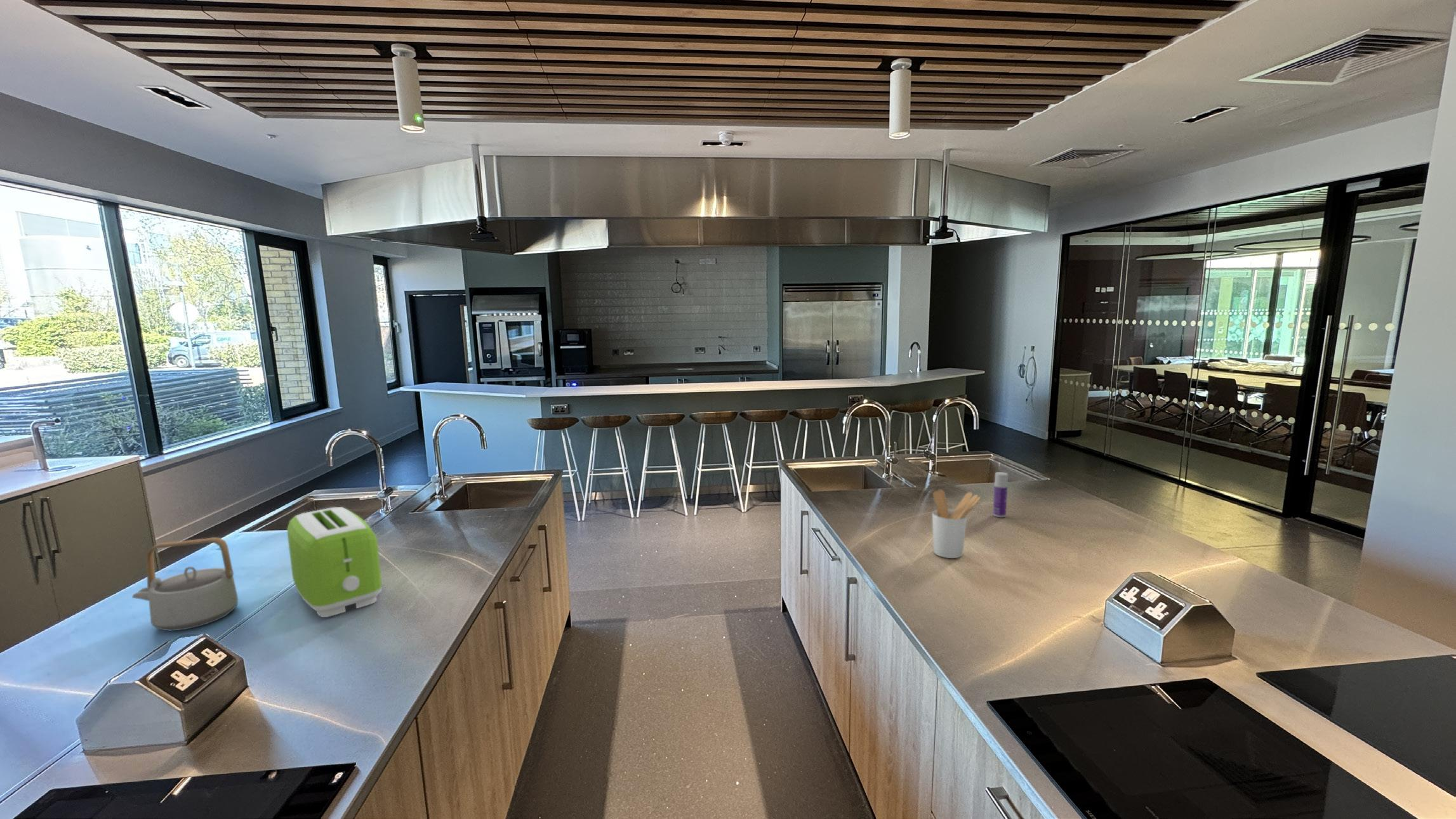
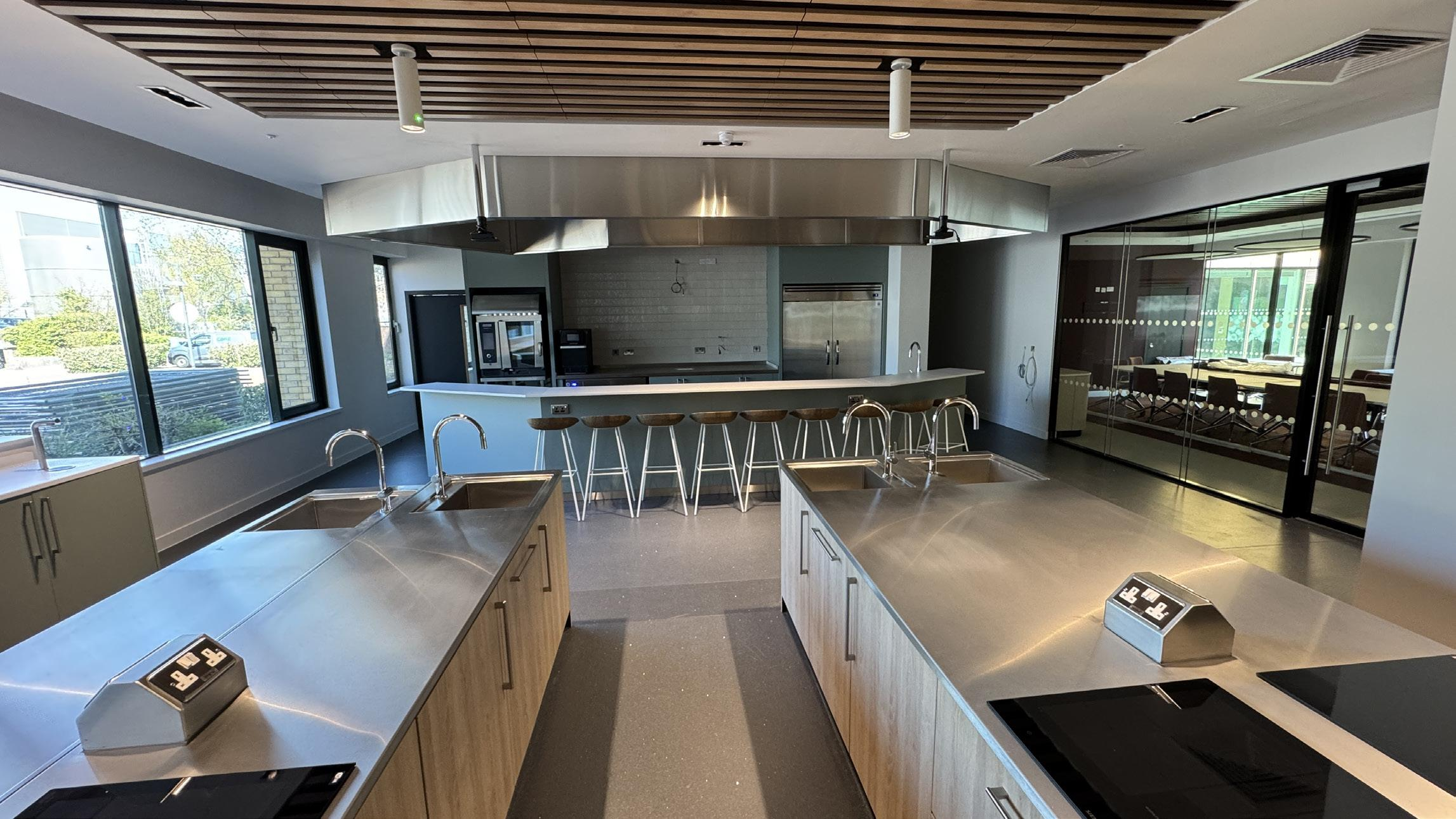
- utensil holder (956, 523)
- toaster (333, 556)
- bottle (1000, 494)
- teapot (183, 580)
